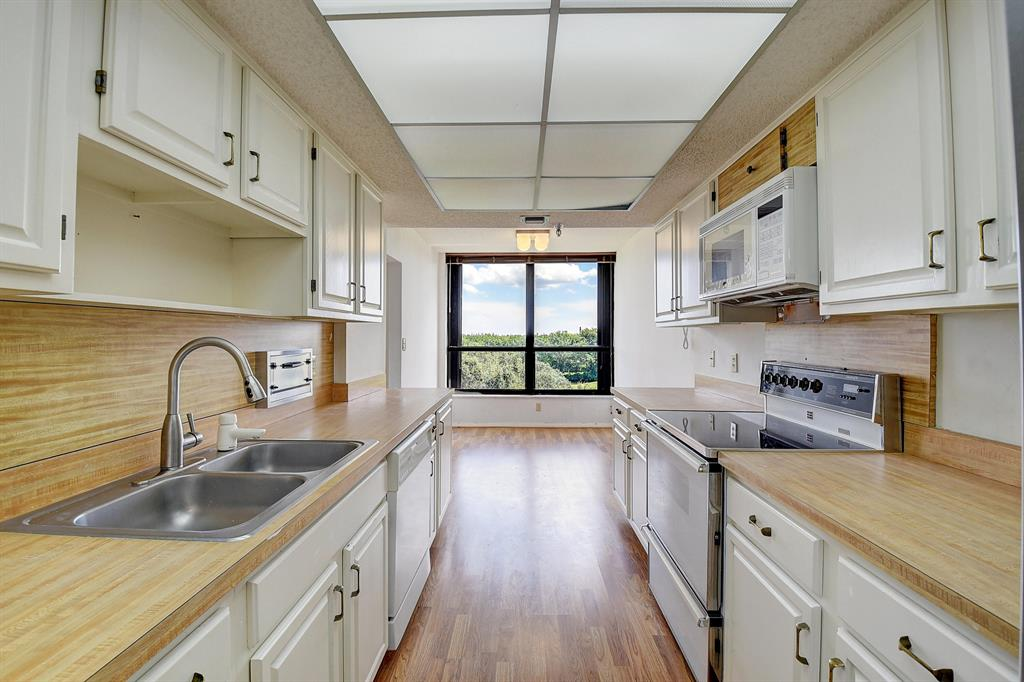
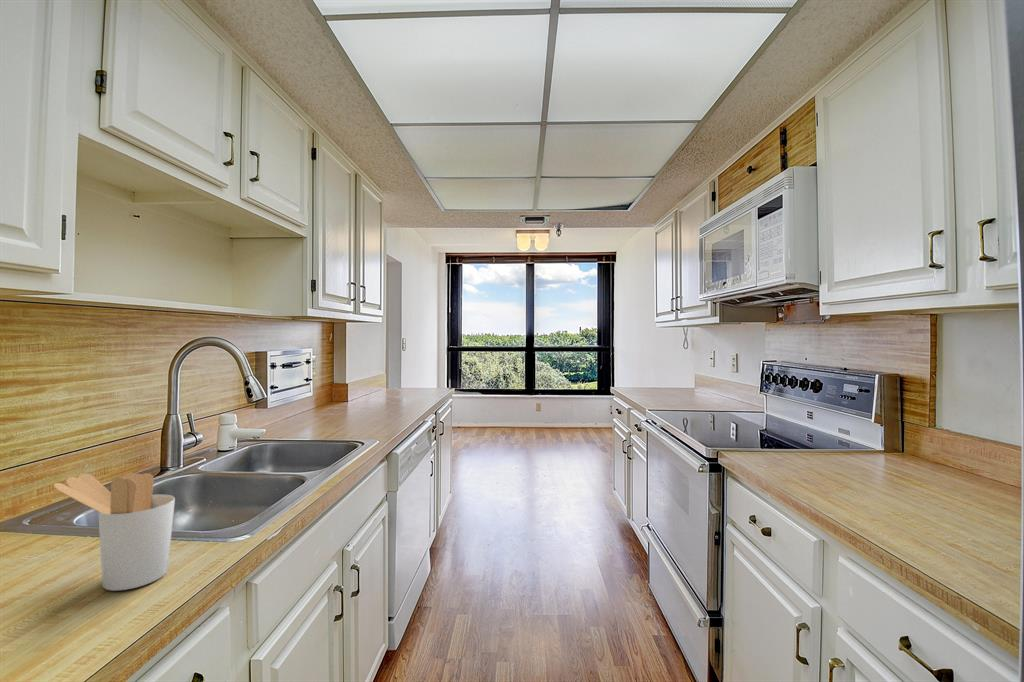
+ utensil holder (118, 524)
